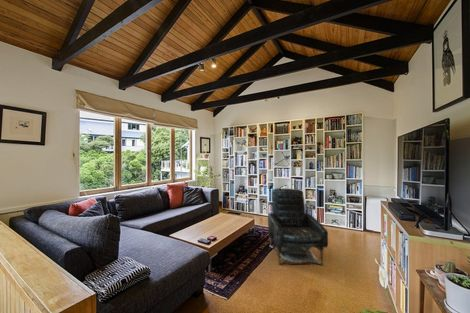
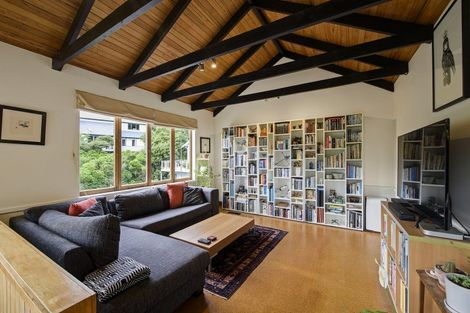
- armchair (294, 223)
